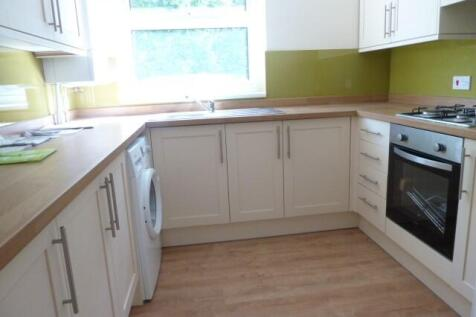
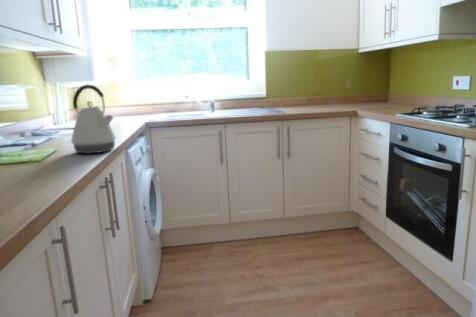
+ kettle (92, 118)
